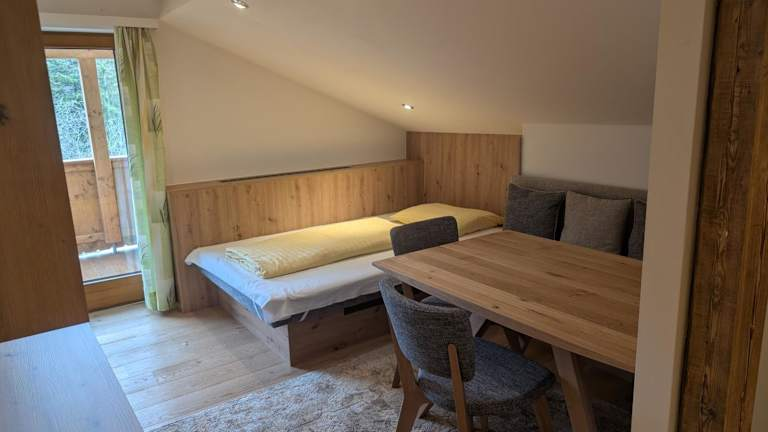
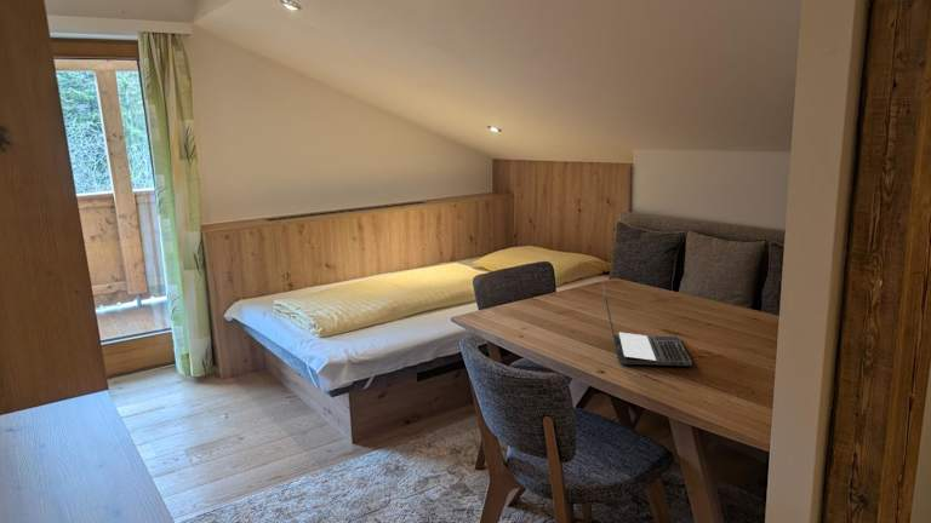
+ laptop (642, 335)
